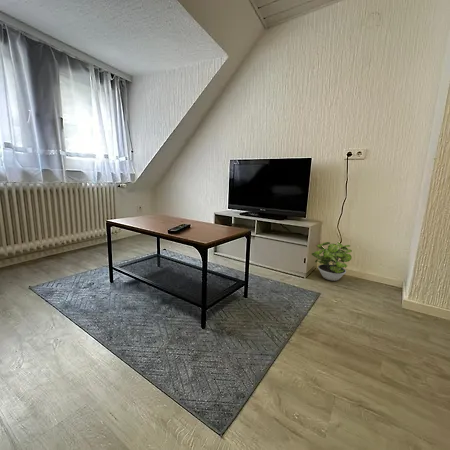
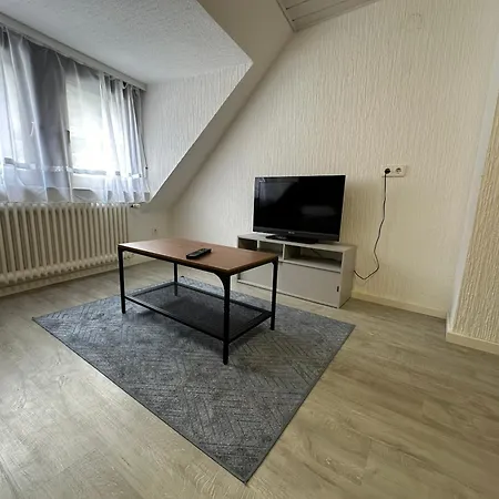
- potted plant (330, 259)
